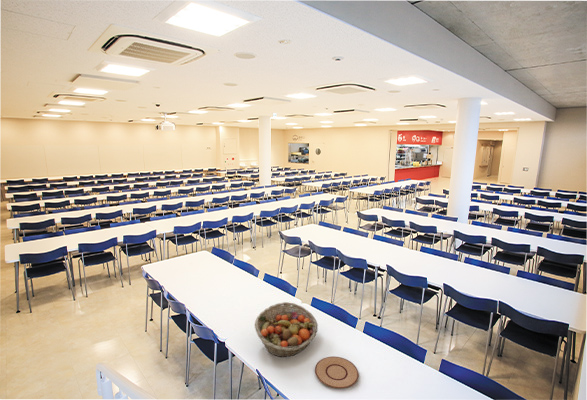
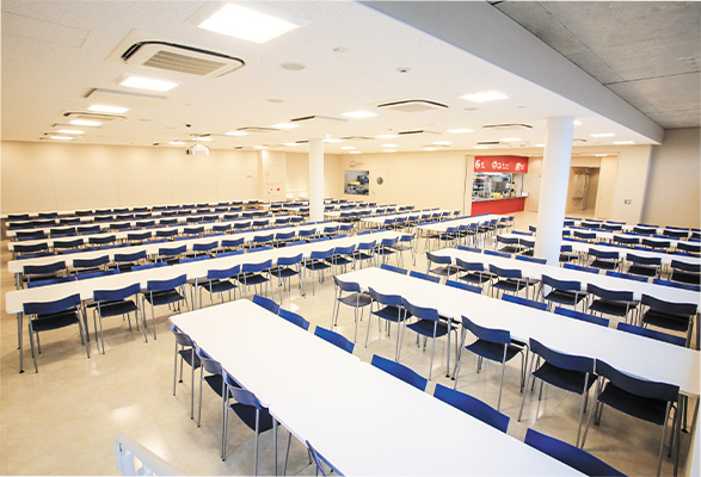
- plate (336, 372)
- fruit basket (286, 328)
